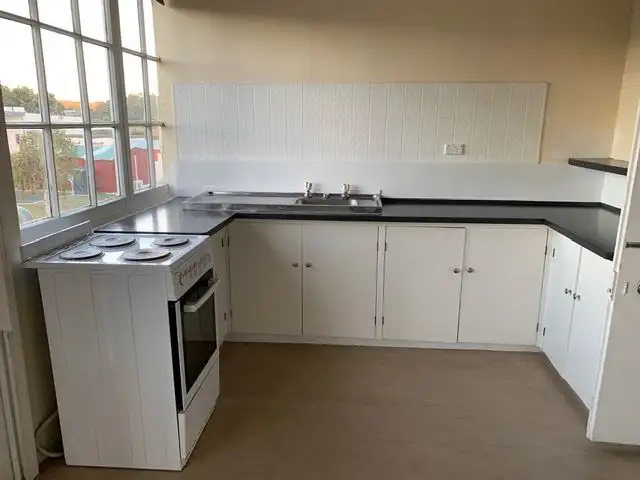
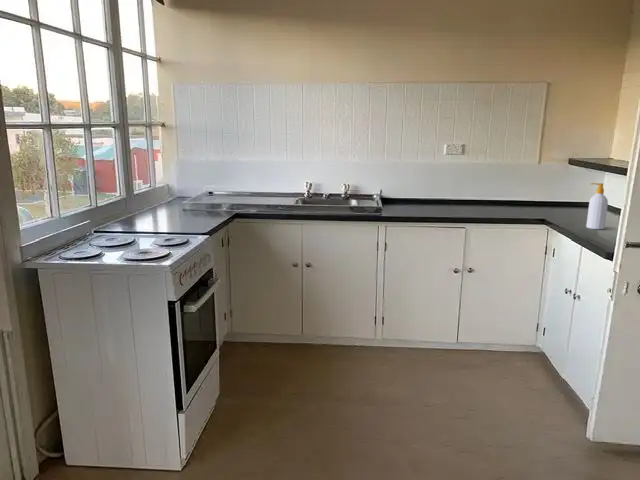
+ soap bottle (597, 205)
